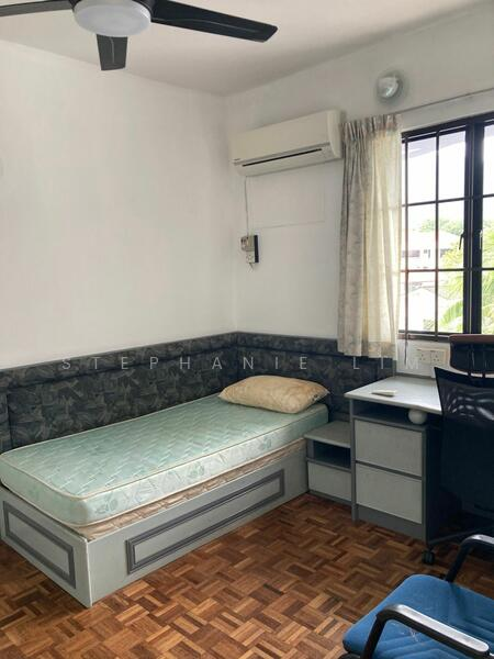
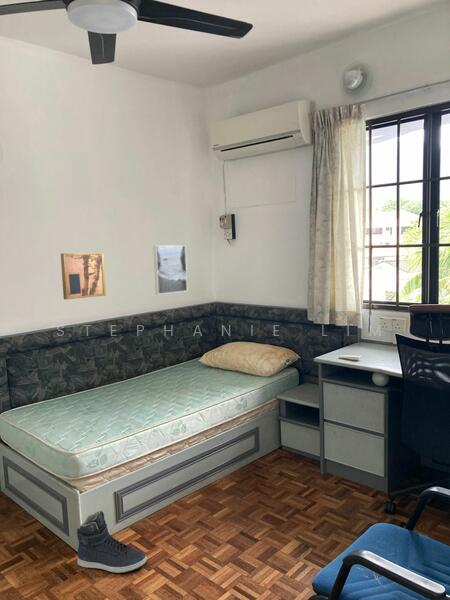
+ wall art (83, 275)
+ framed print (170, 269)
+ sneaker (110, 539)
